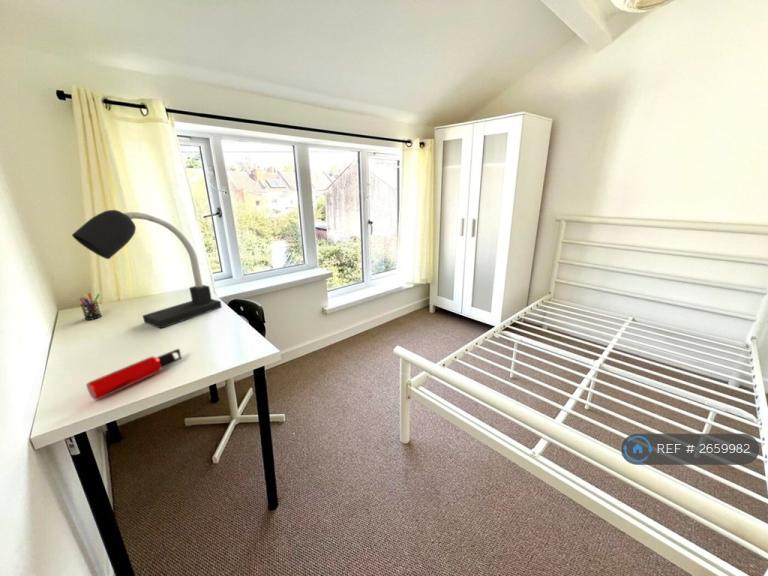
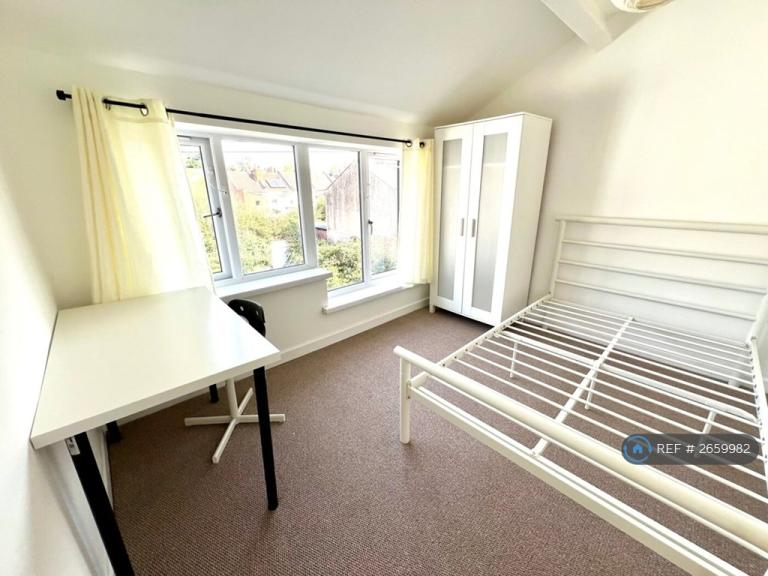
- water bottle (140, 371)
- pen holder (91, 304)
- desk lamp (128, 241)
